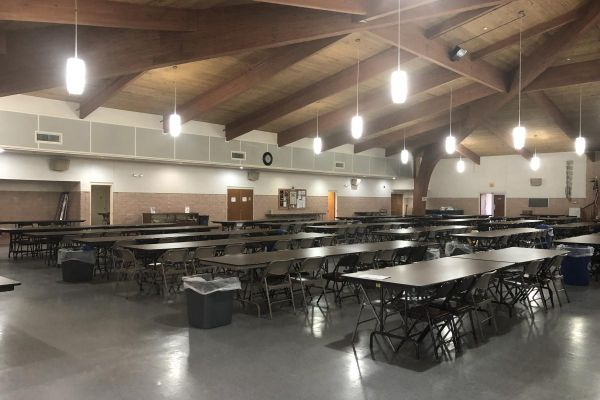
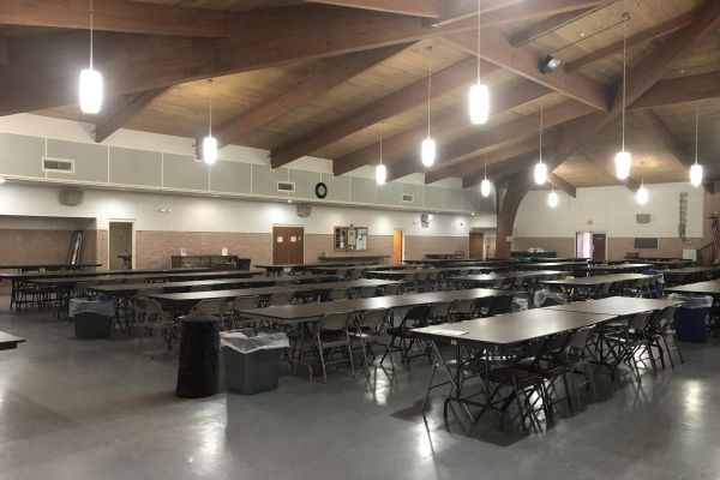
+ trash can (194, 350)
